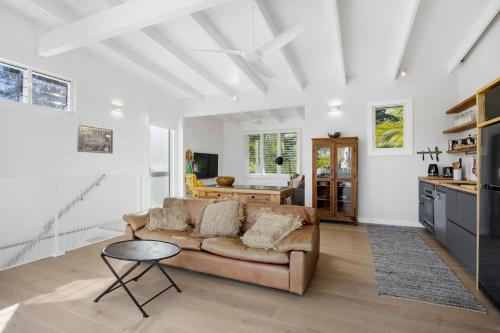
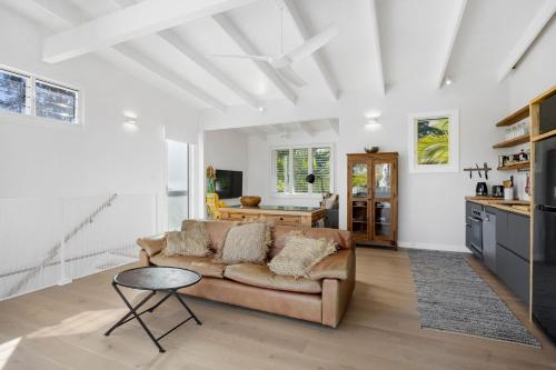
- wall art (96, 140)
